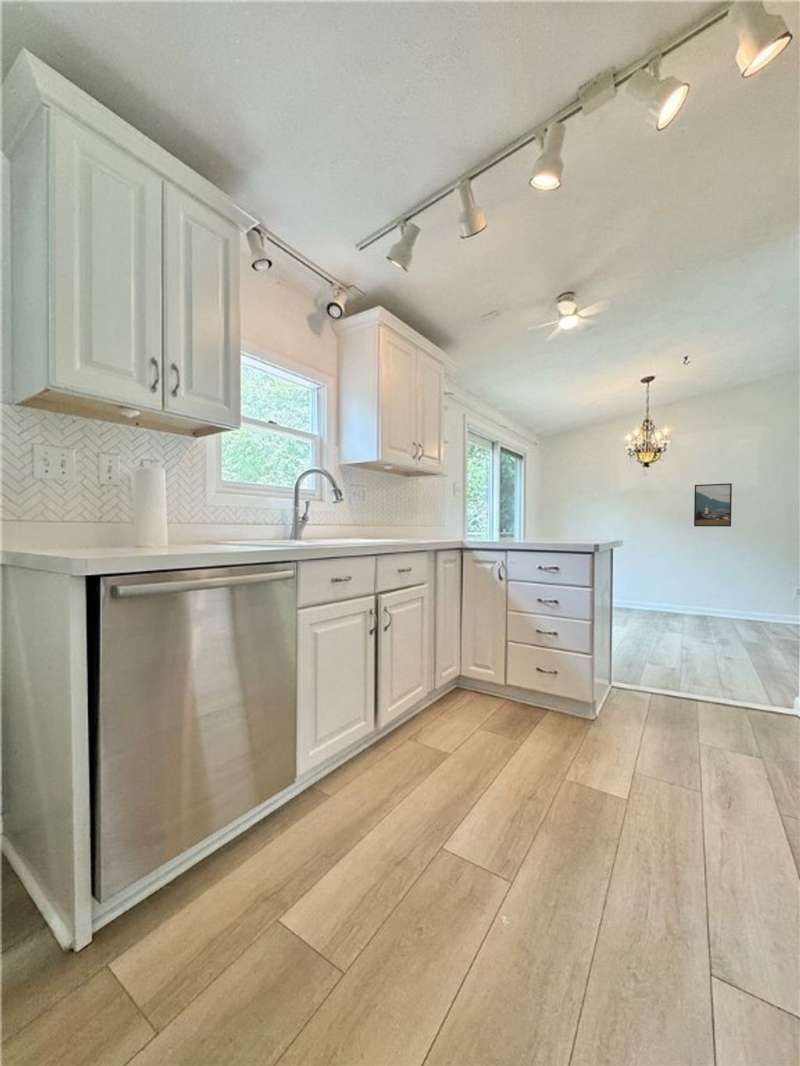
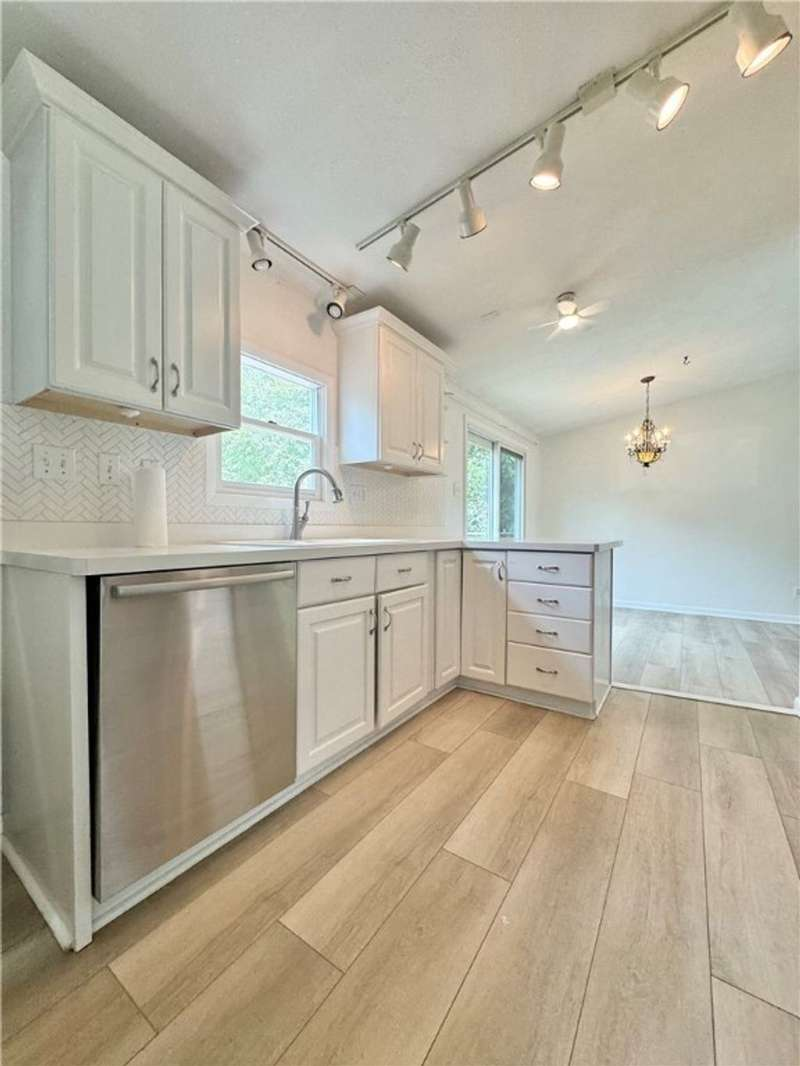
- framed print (712, 505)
